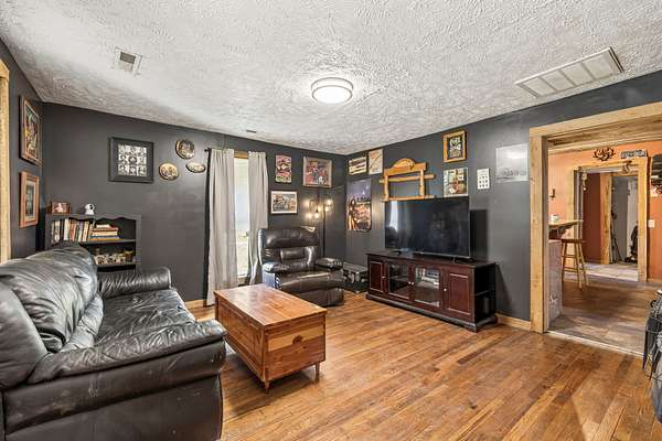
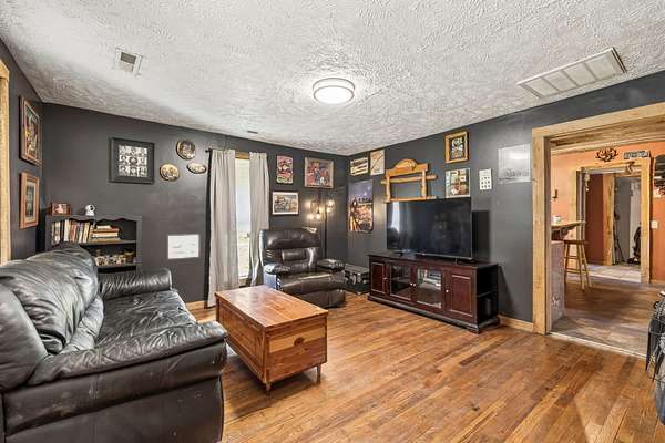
+ picture frame (183, 246)
